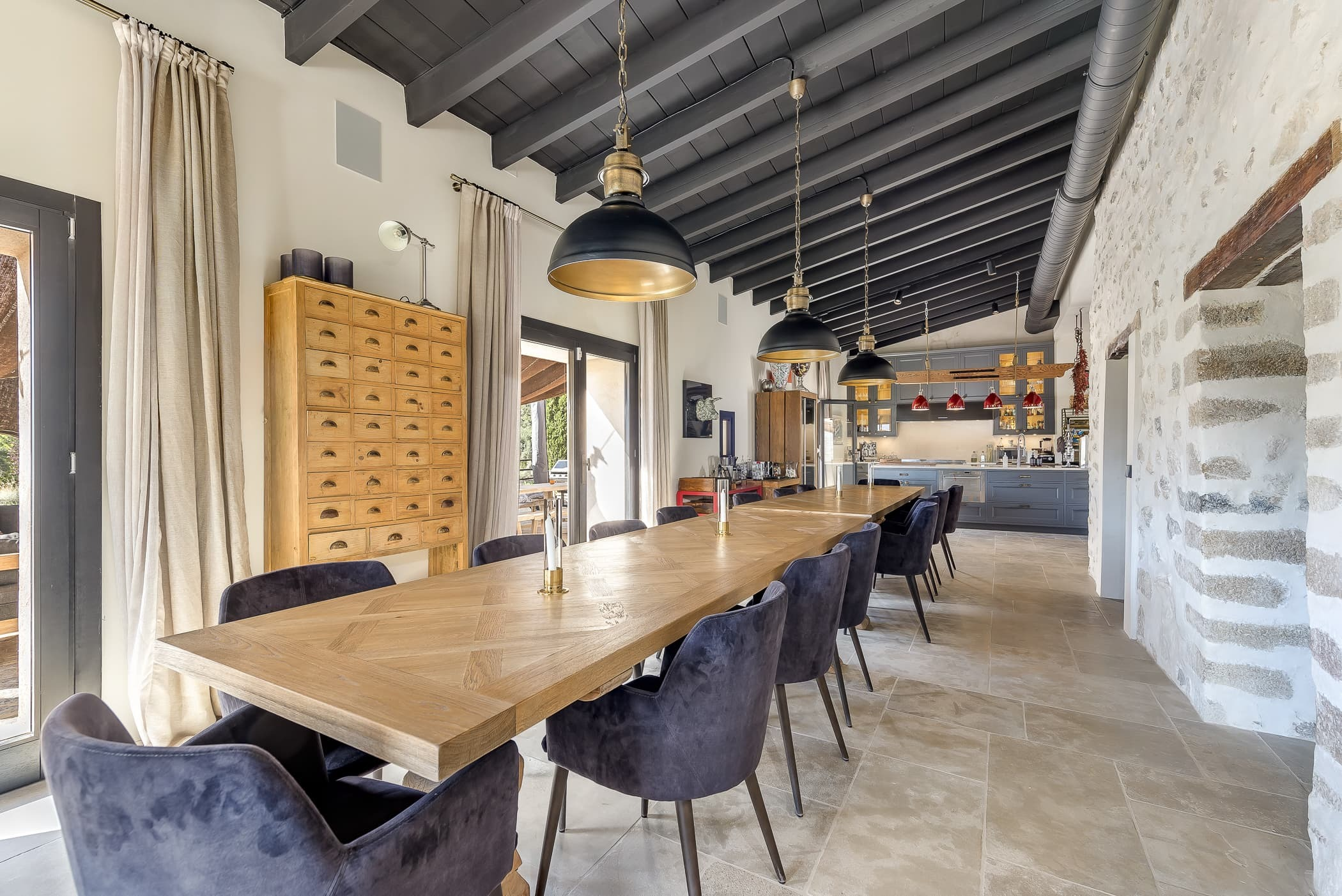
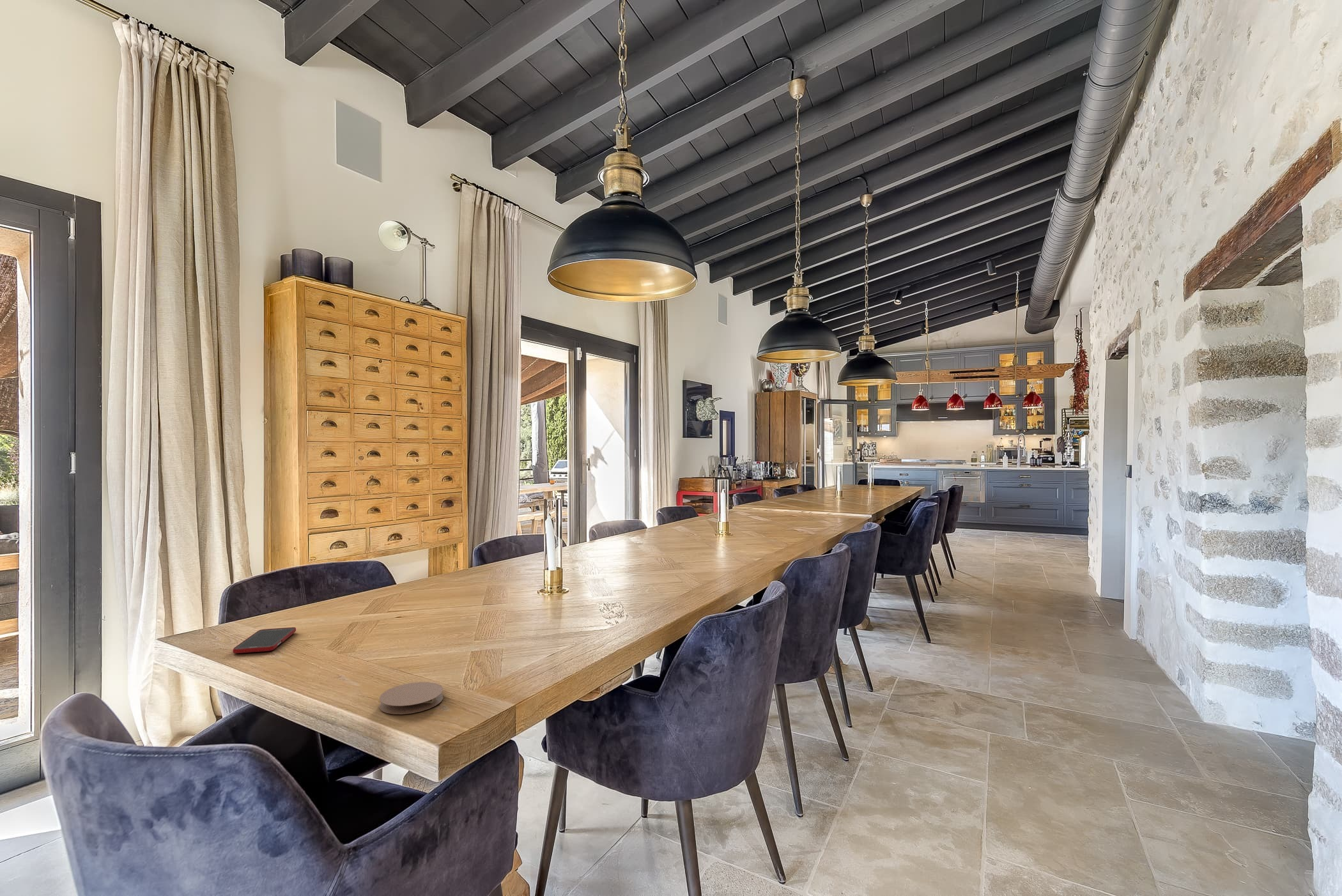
+ cell phone (266, 640)
+ coaster (412, 697)
